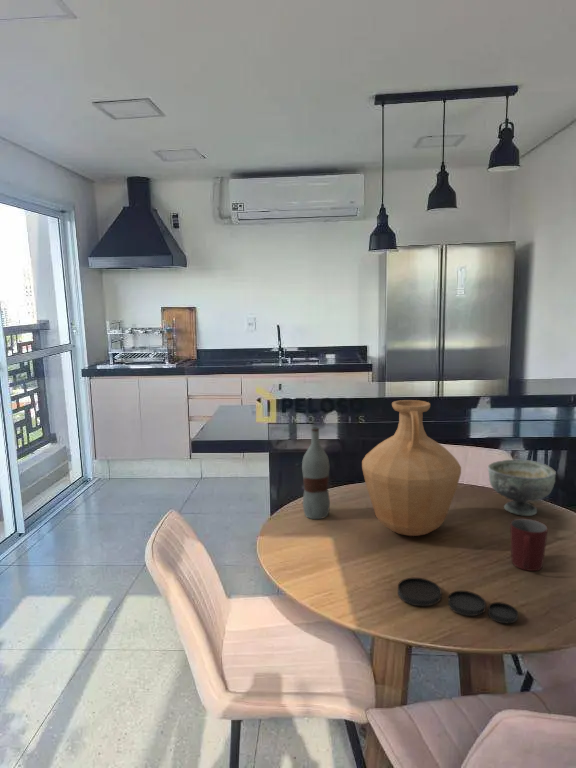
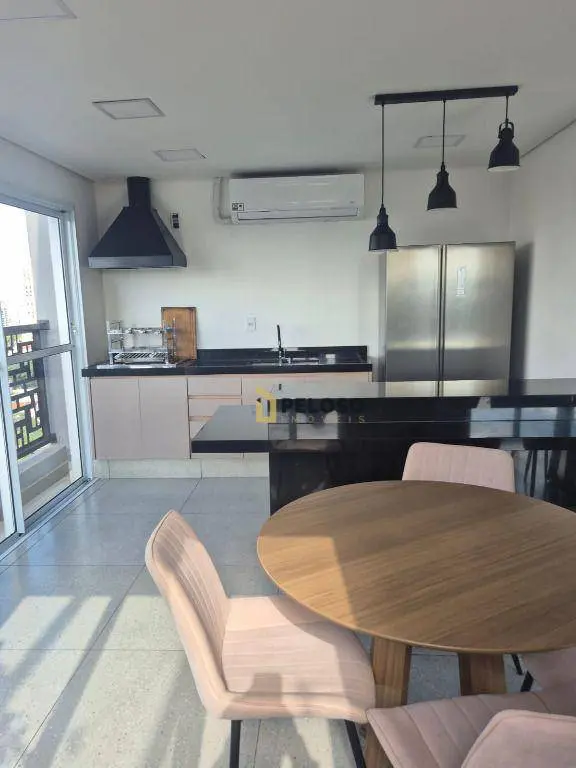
- mug (527, 547)
- bottle (315, 471)
- plate (454, 601)
- bowl (520, 488)
- vase (410, 467)
